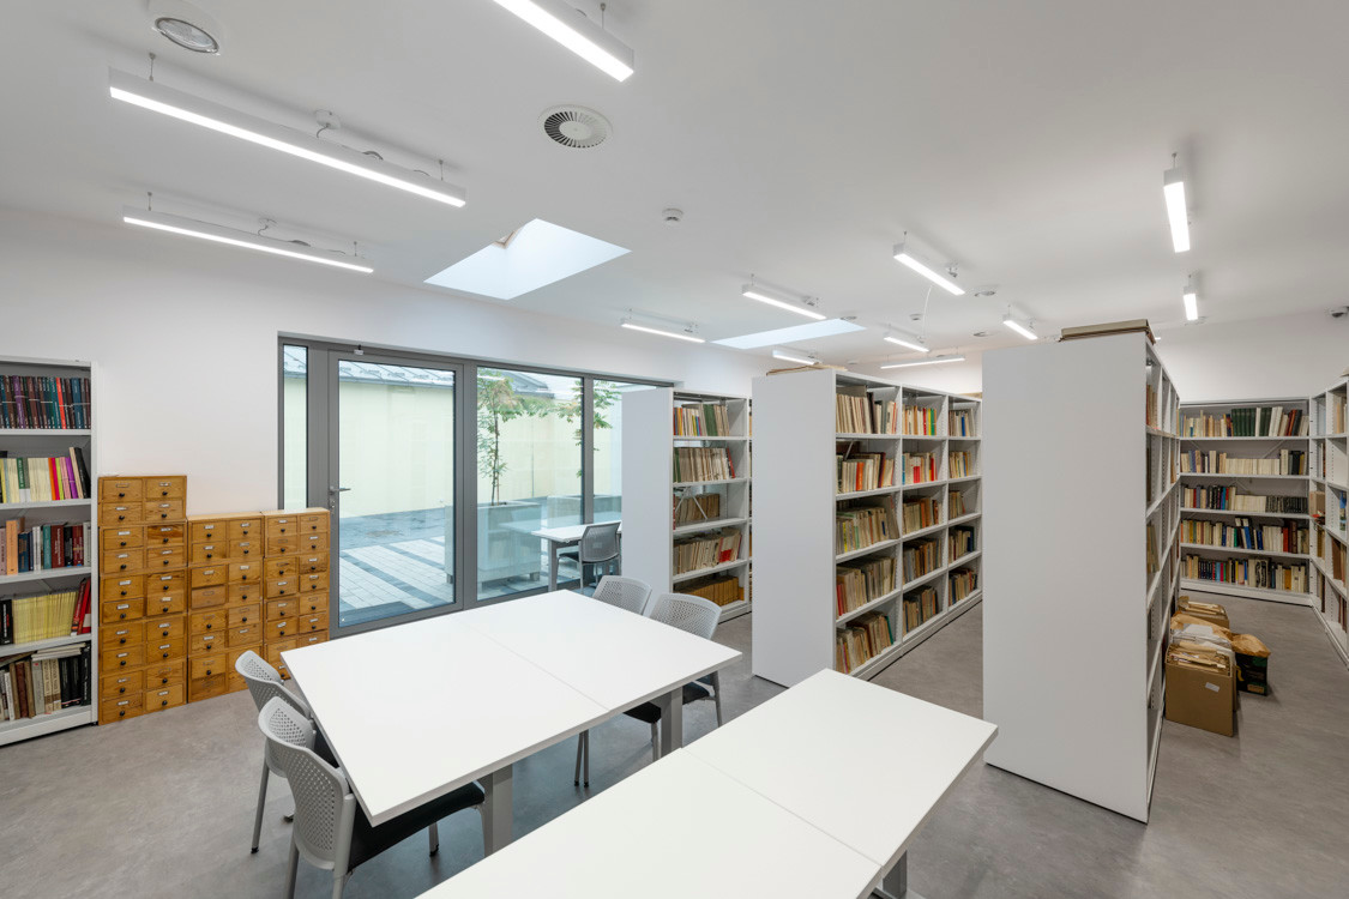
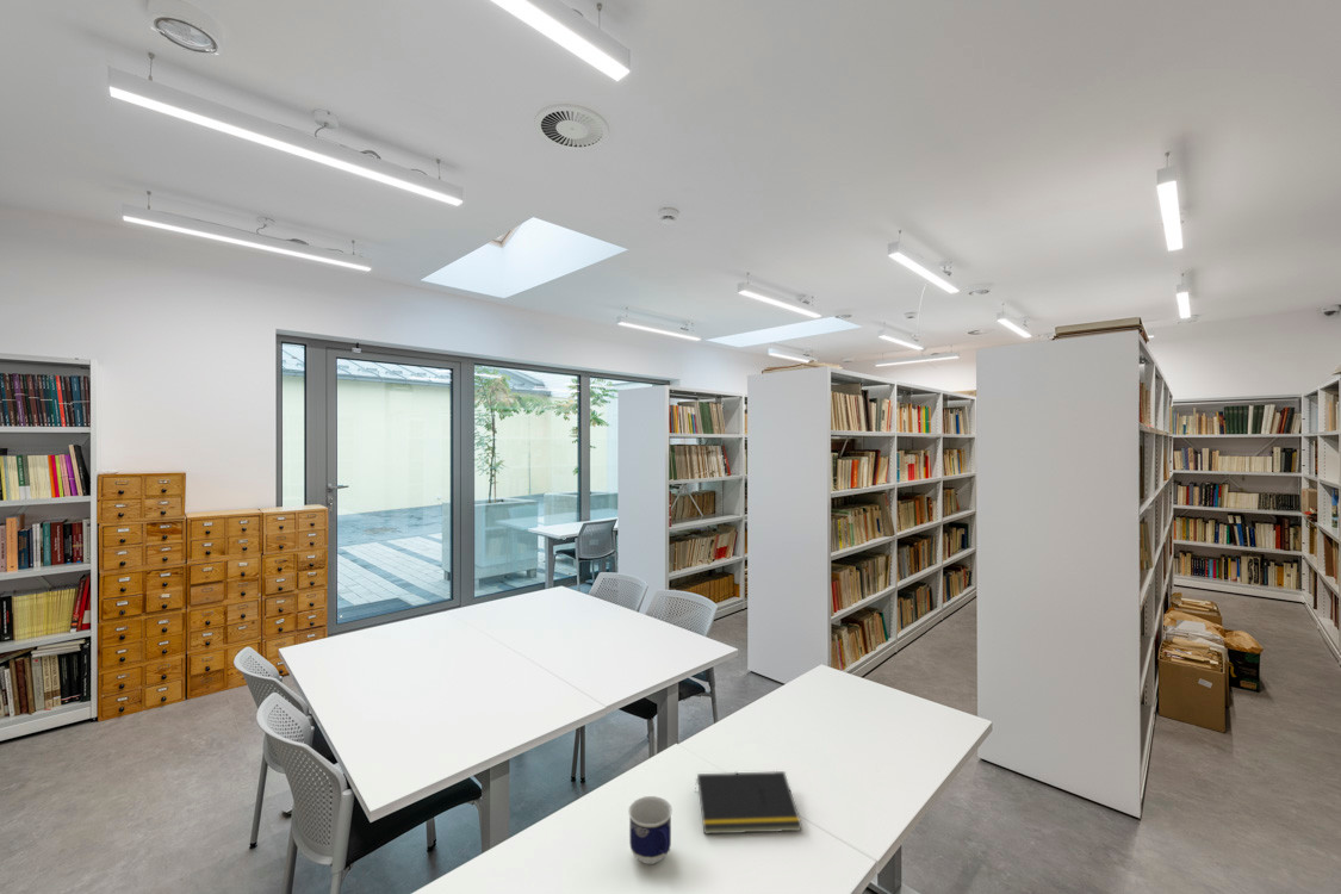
+ notepad (746, 800)
+ cup (653, 836)
